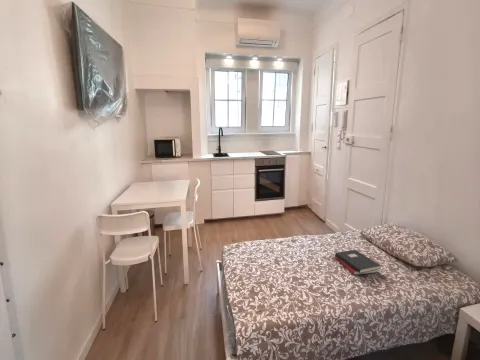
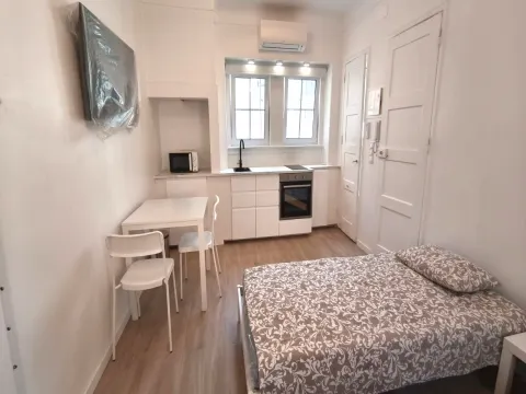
- hardback book (356, 262)
